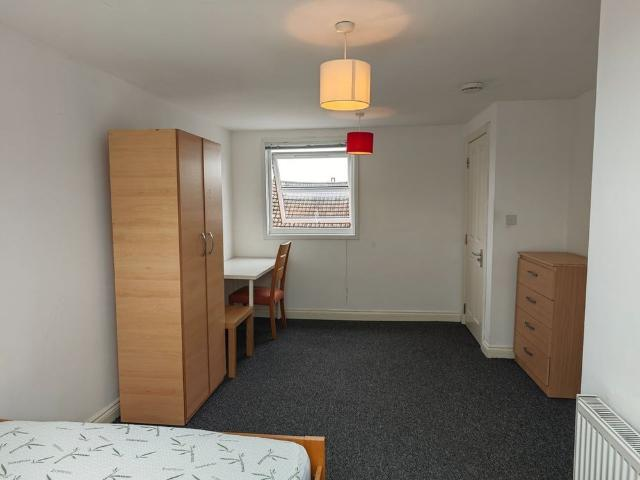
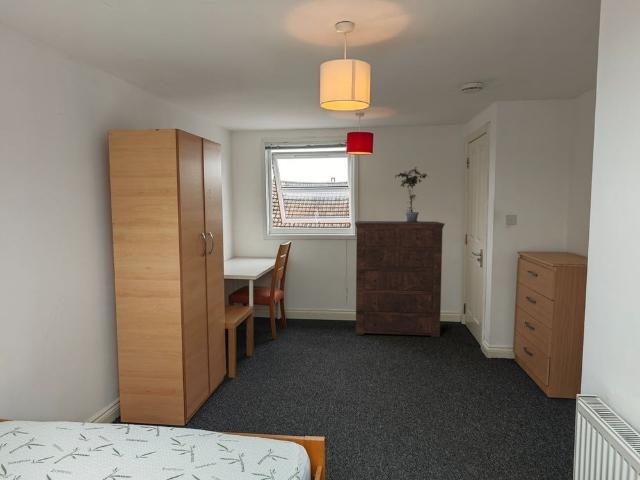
+ potted plant (411, 195)
+ dresser (396, 275)
